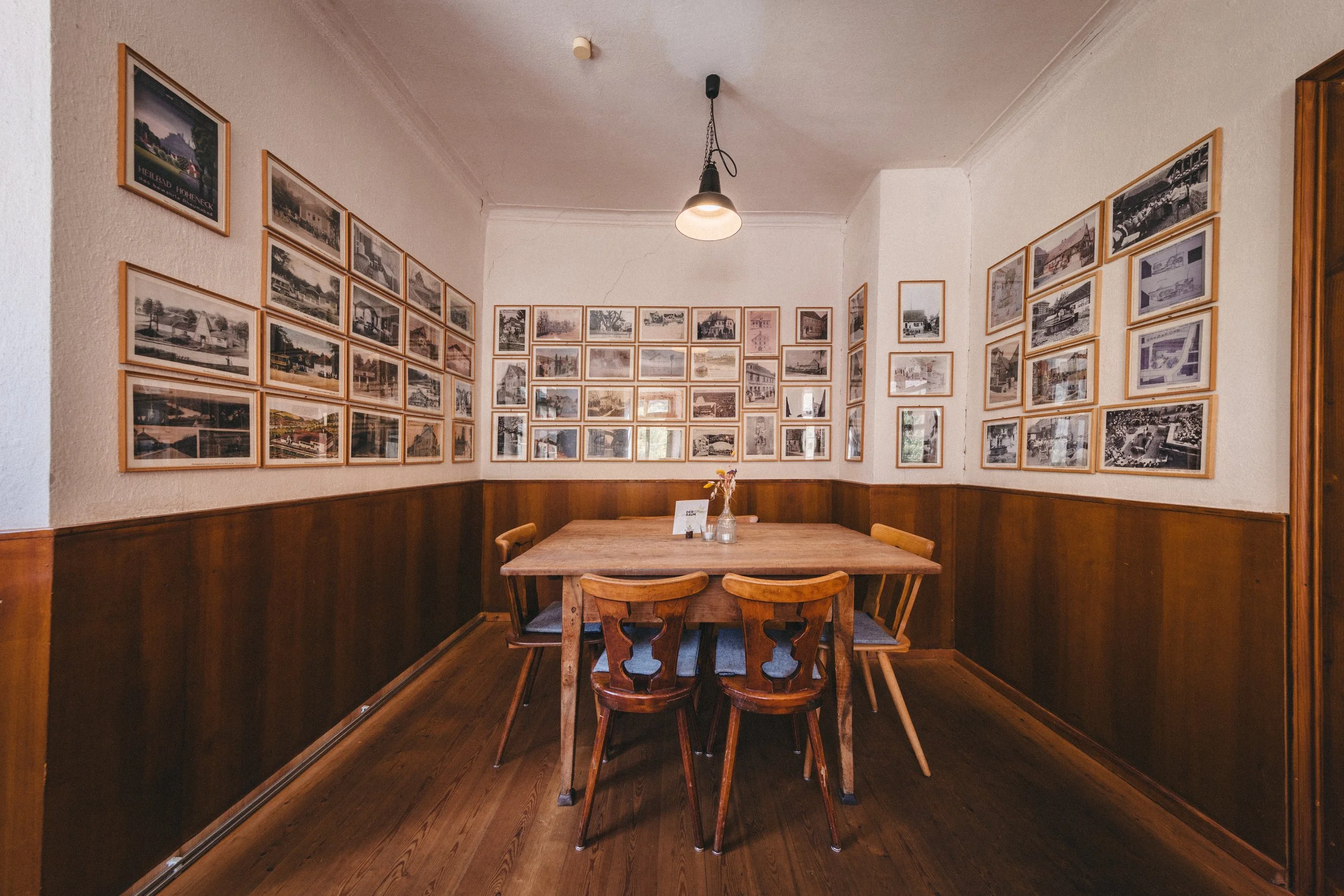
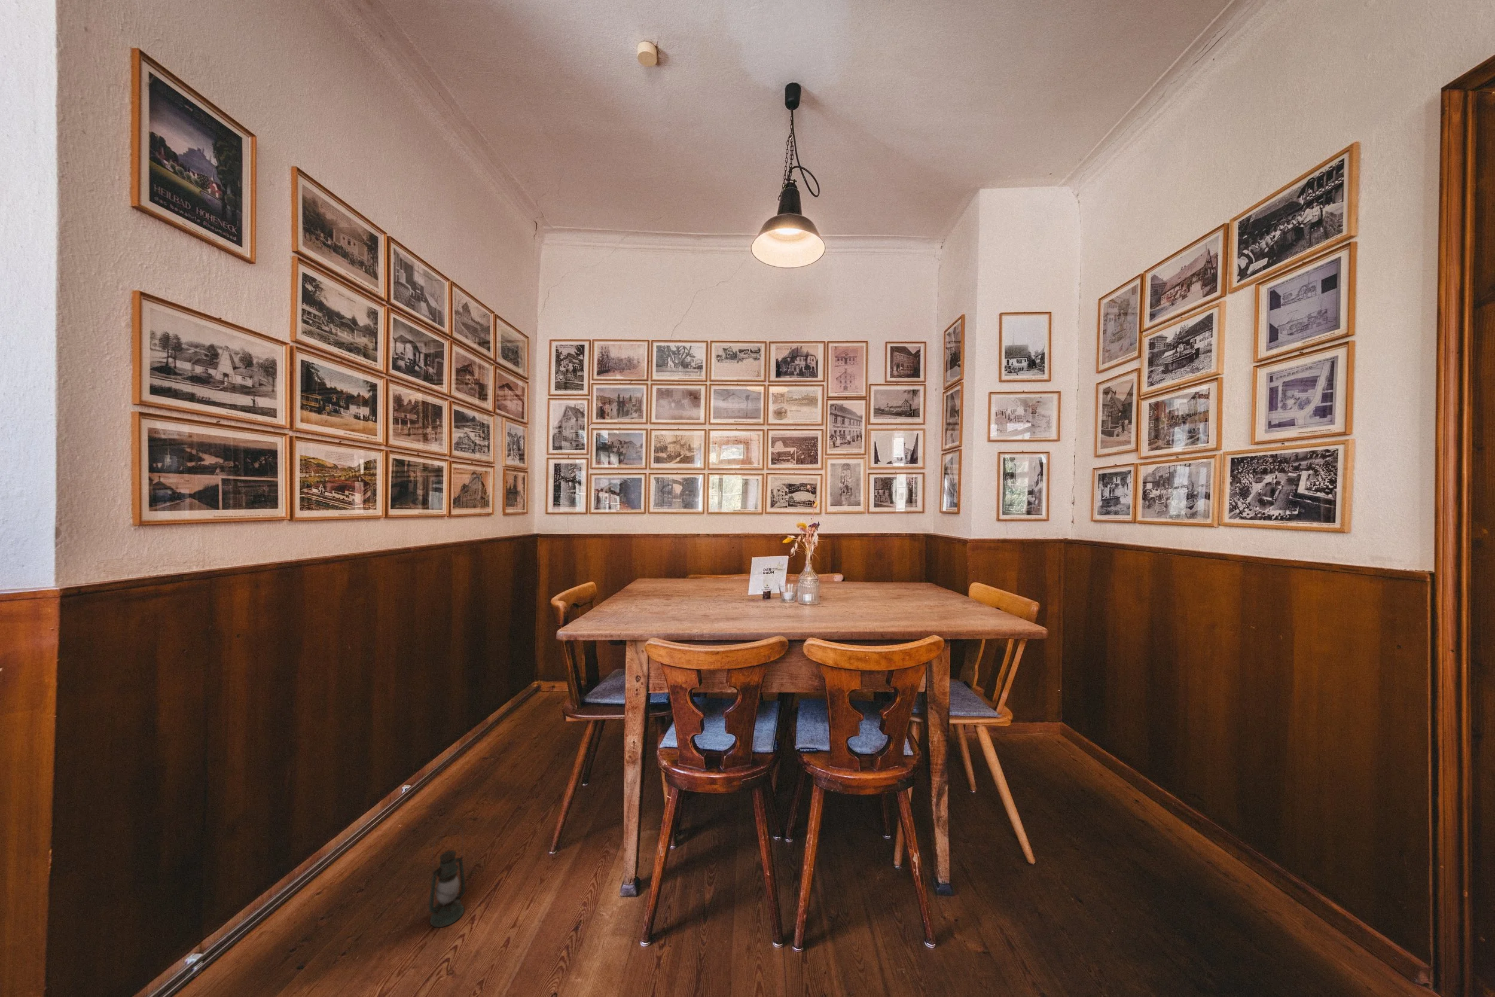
+ lantern (447, 870)
